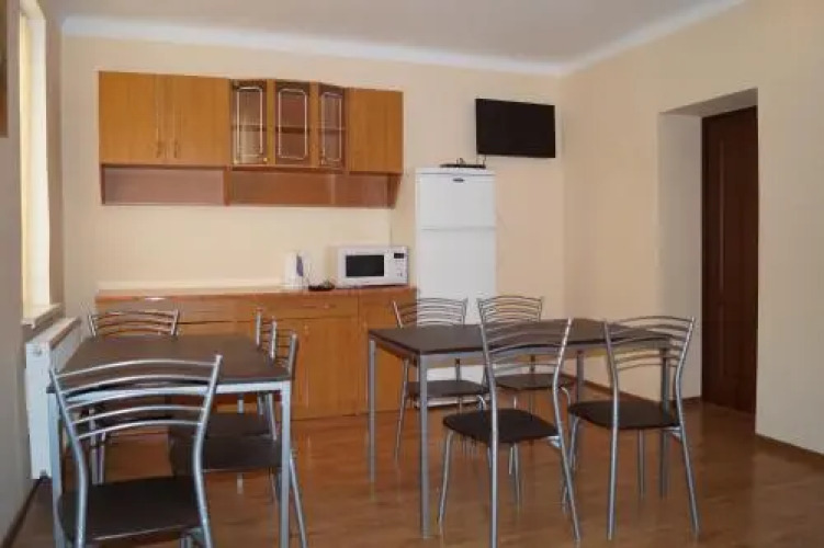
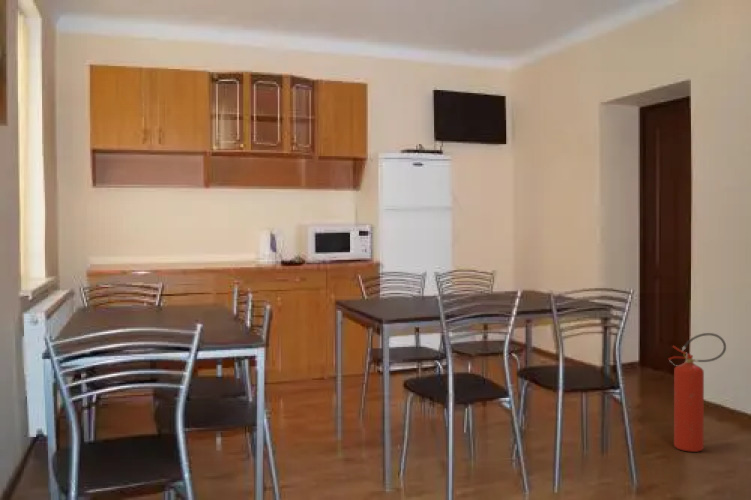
+ fire extinguisher (696, 390)
